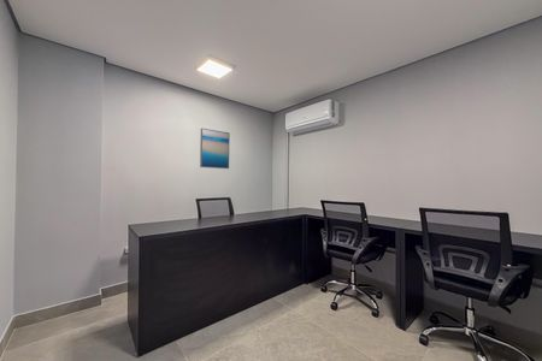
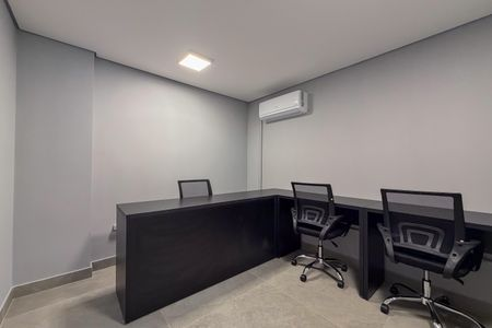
- wall art (214, 149)
